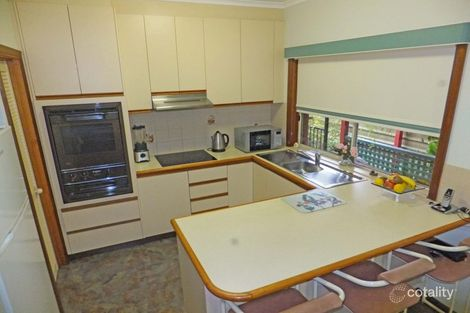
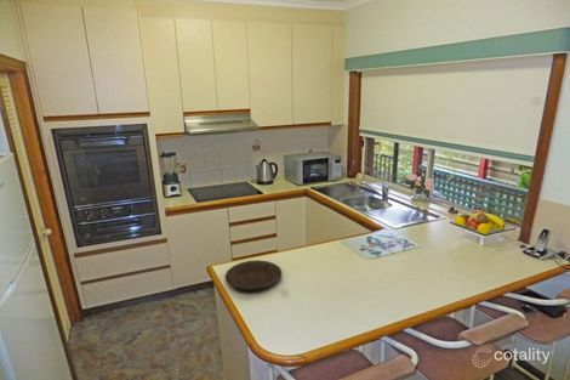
+ plate (253, 276)
